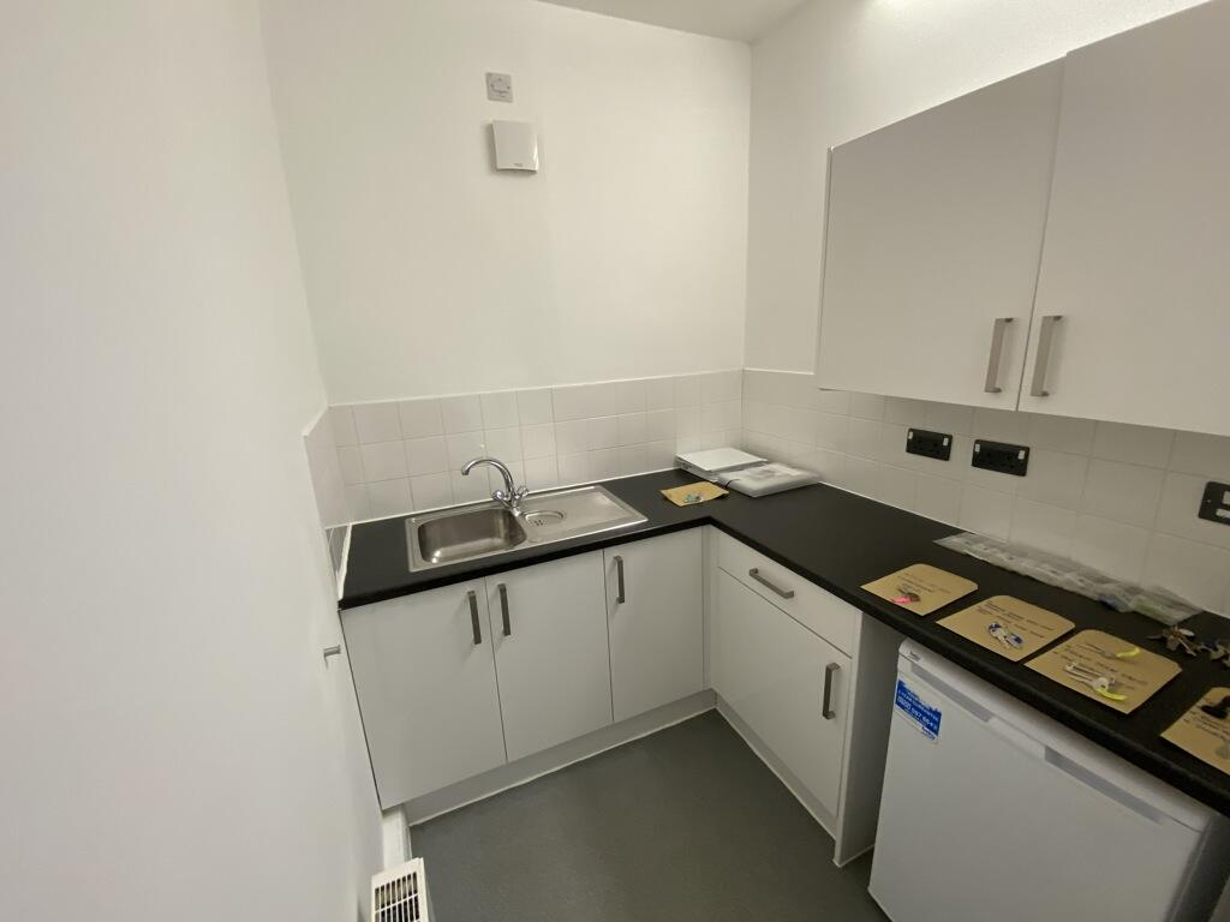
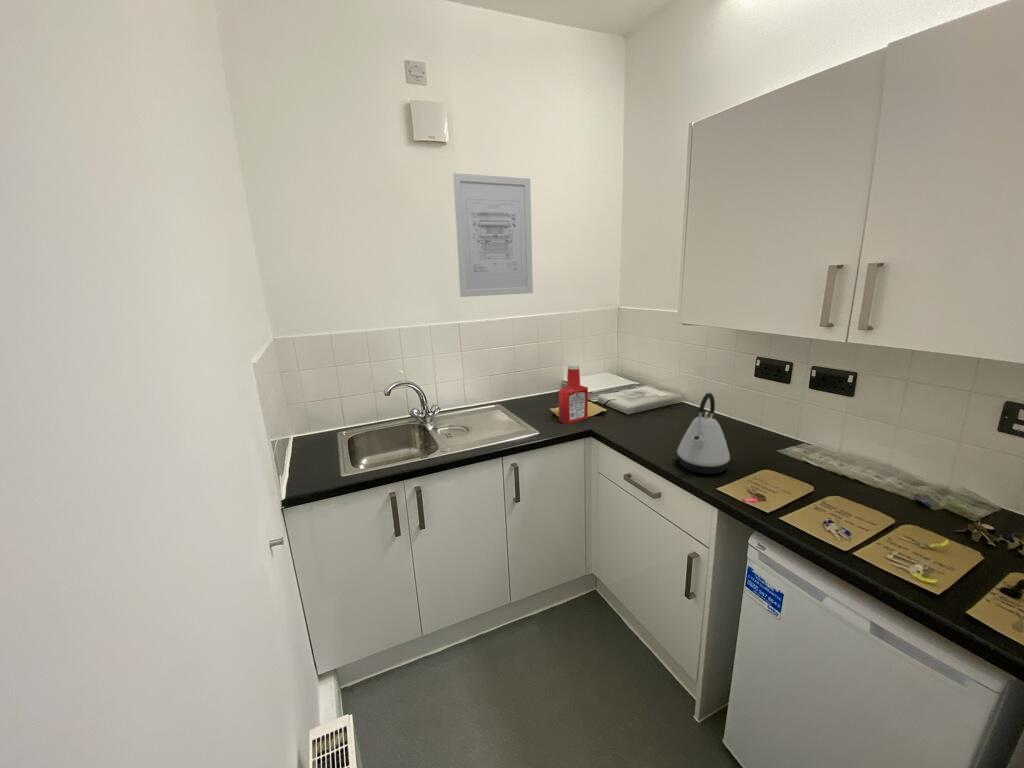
+ kettle (704, 431)
+ soap bottle (573, 392)
+ wall art (495, 237)
